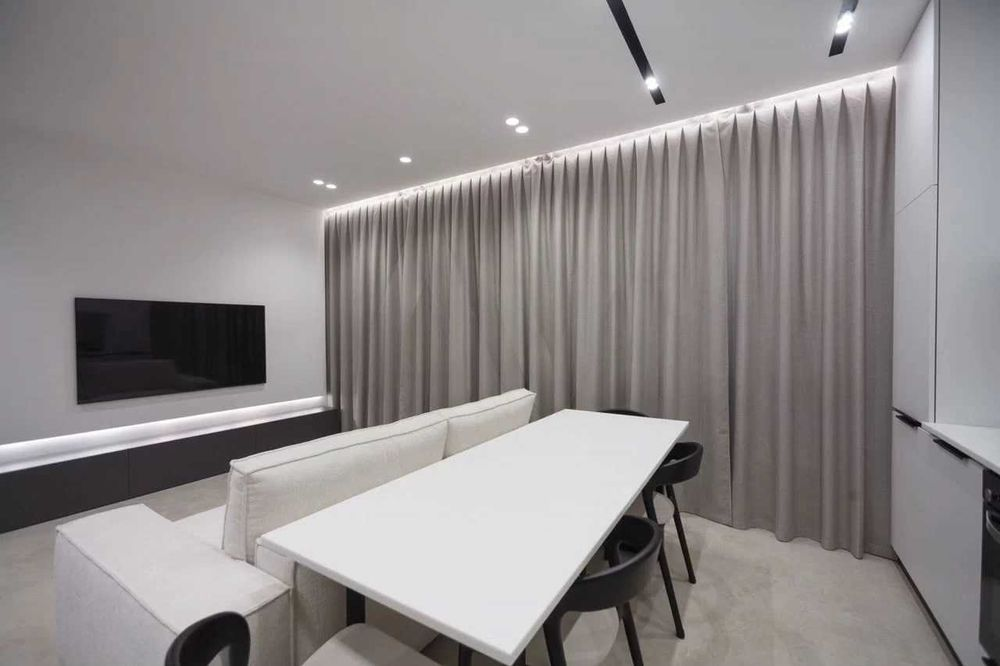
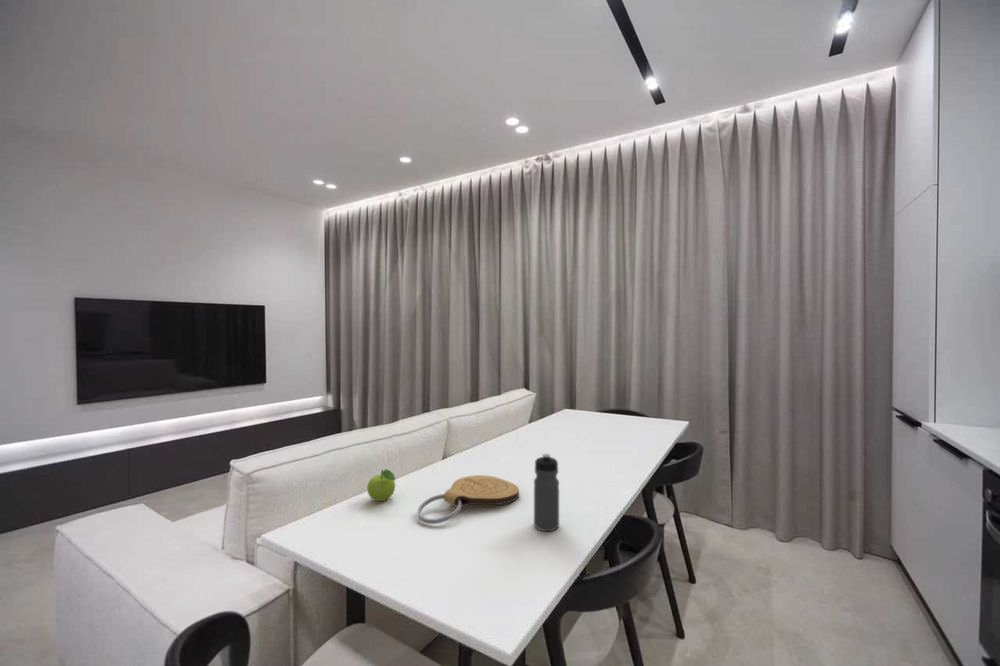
+ water bottle (546, 490)
+ key chain (467, 494)
+ fruit (384, 485)
